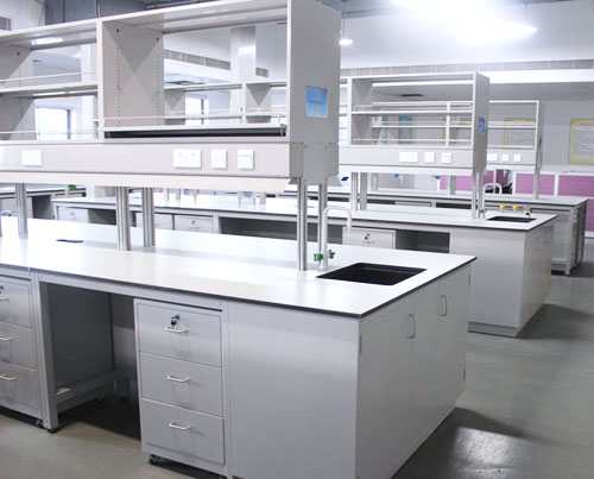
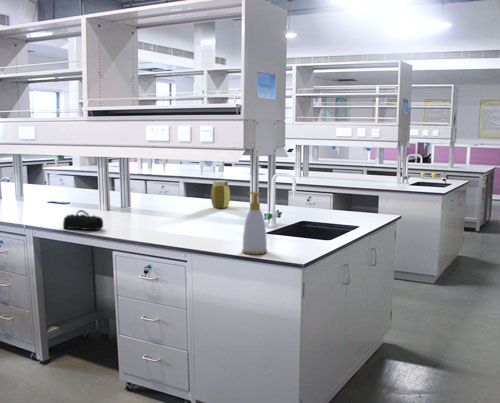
+ pencil case (83, 219)
+ soap bottle (254, 222)
+ jar (220, 194)
